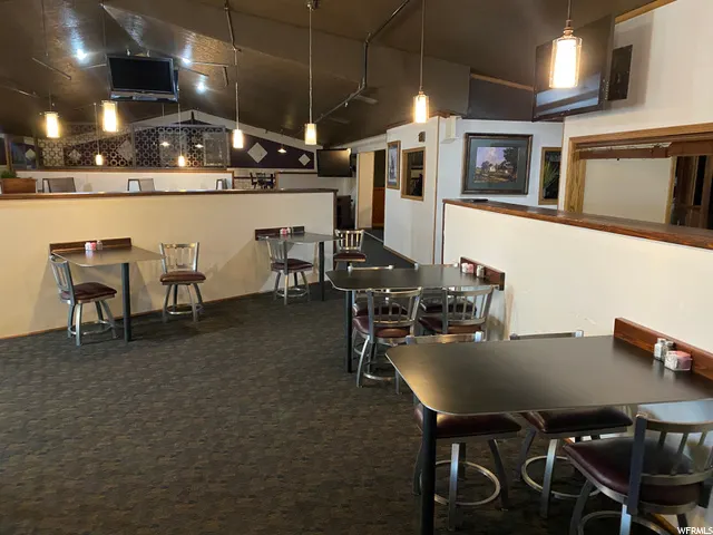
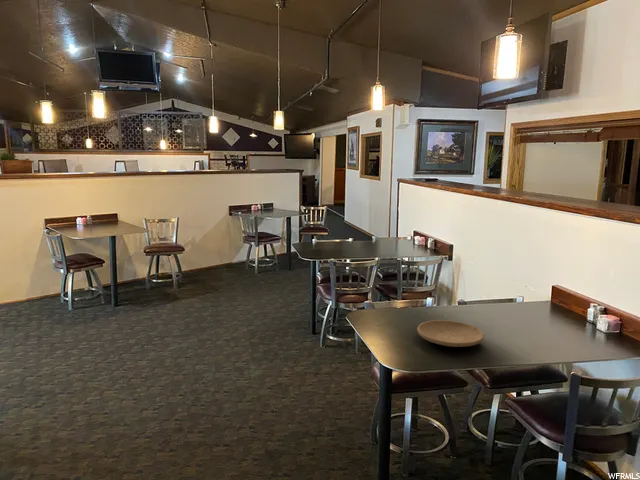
+ plate (449, 335)
